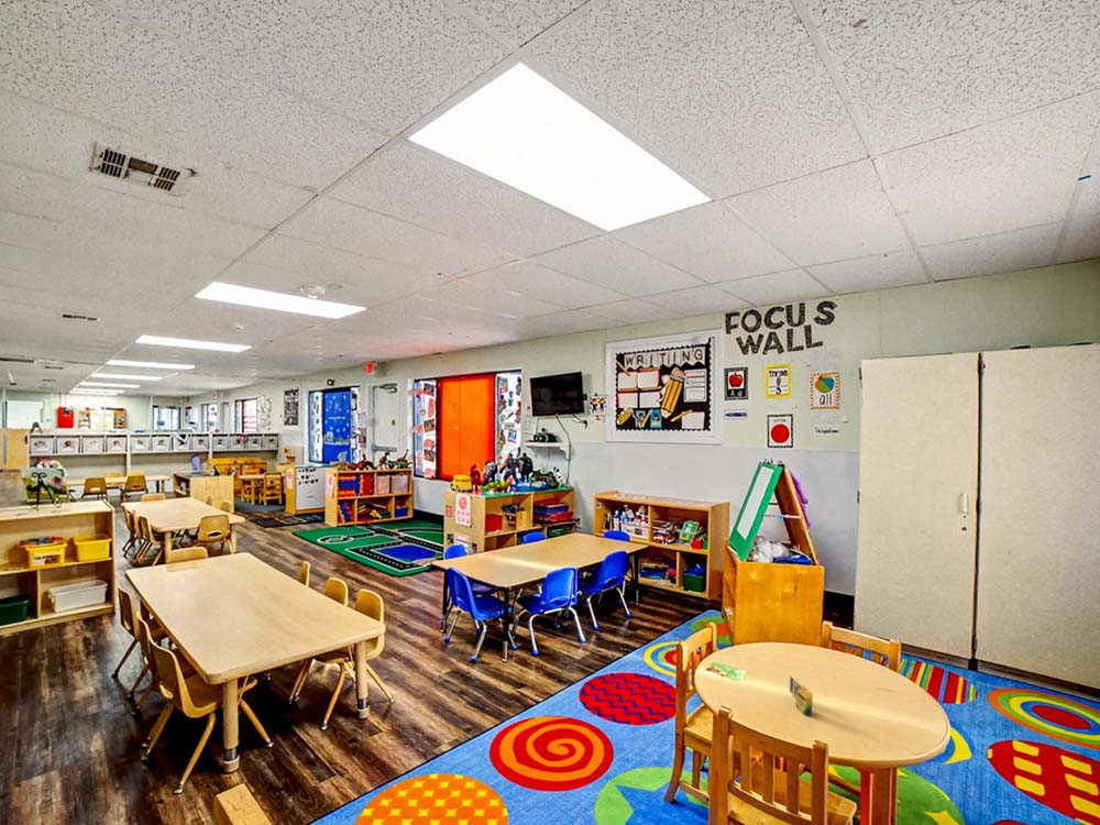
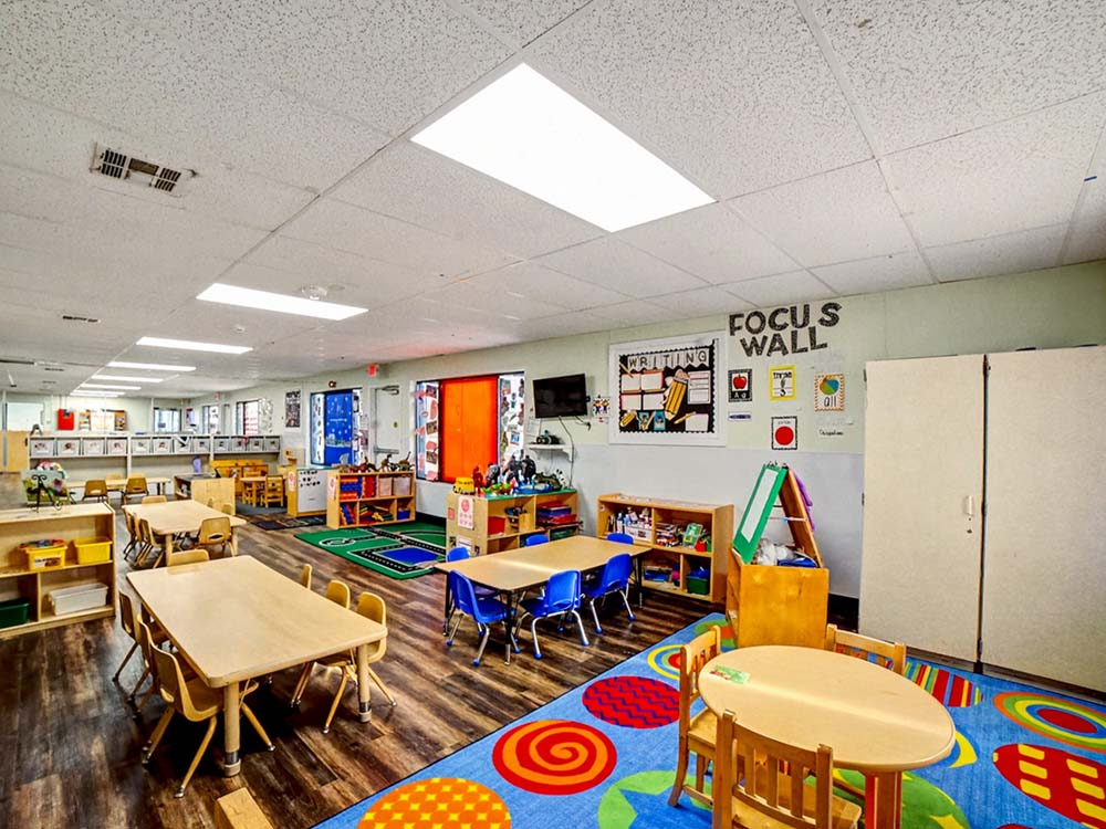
- crayon (800, 694)
